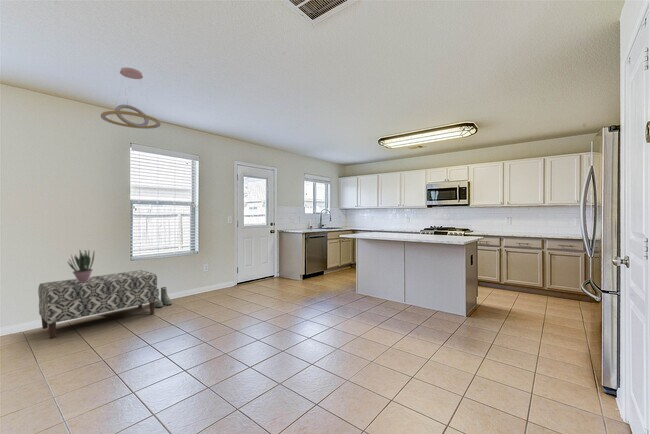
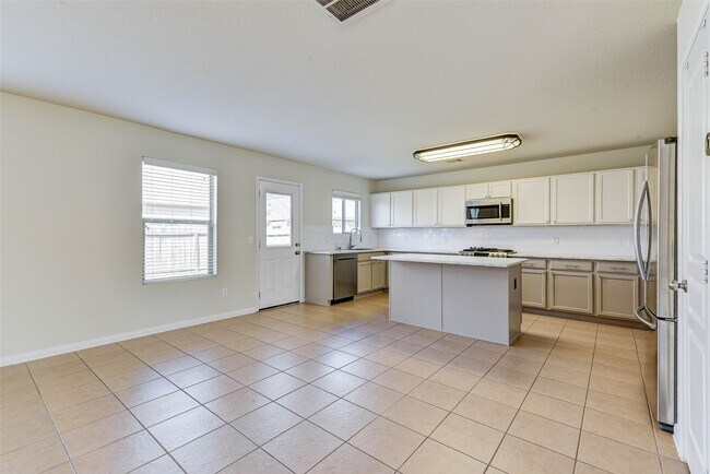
- bench (102, 299)
- boots (161, 296)
- potted plant (83, 265)
- chandelier (127, 101)
